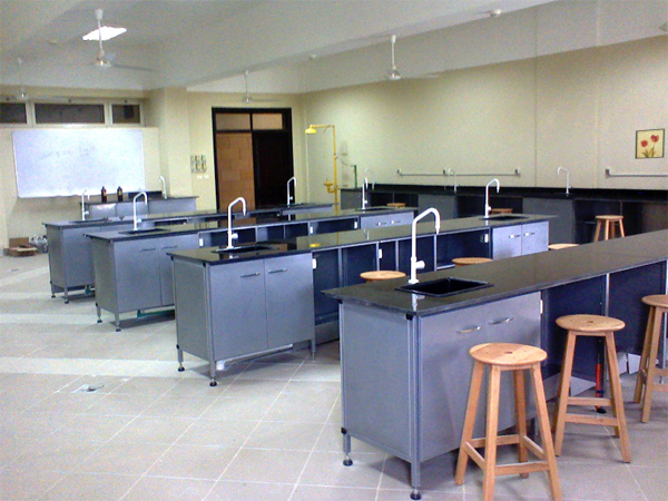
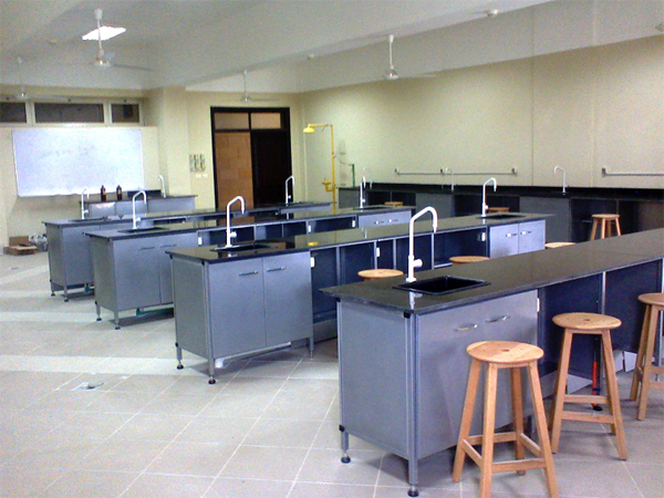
- wall art (649, 144)
